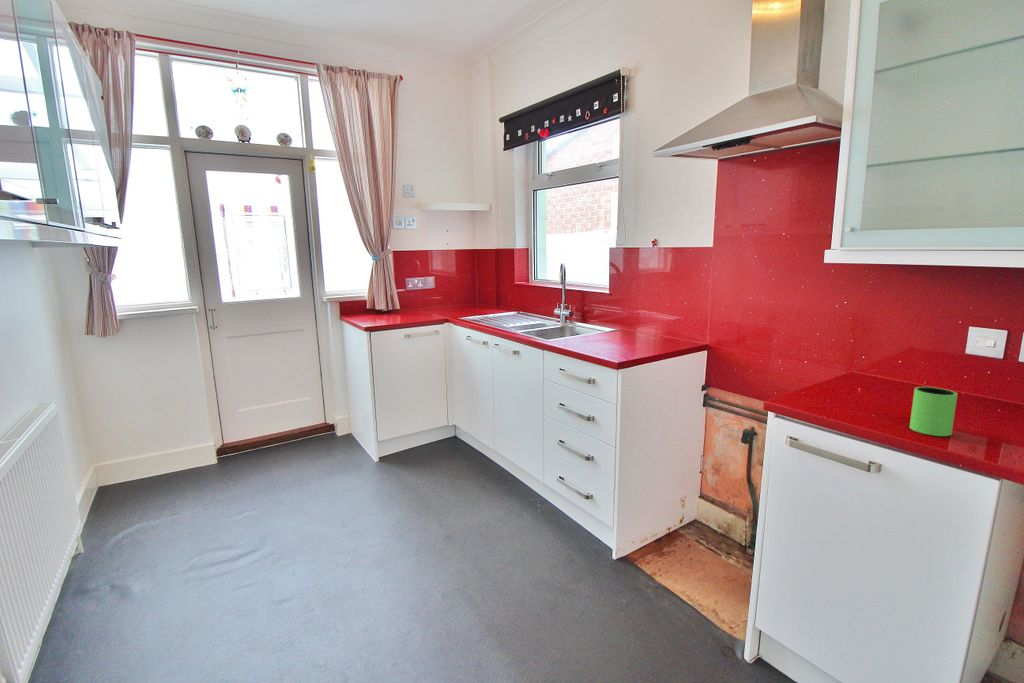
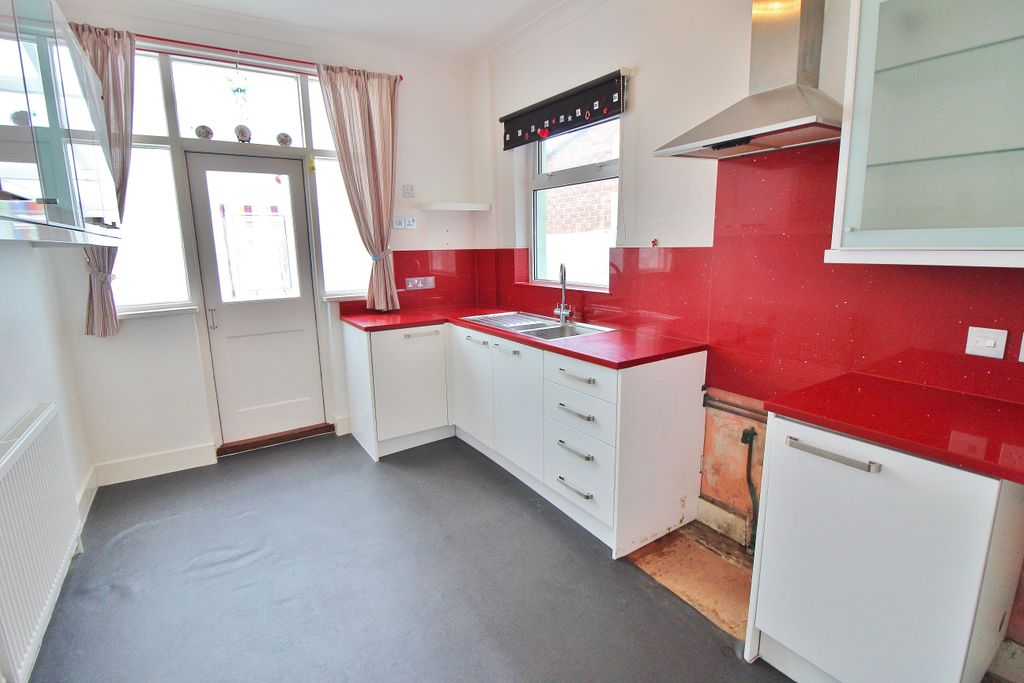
- mug (930, 408)
